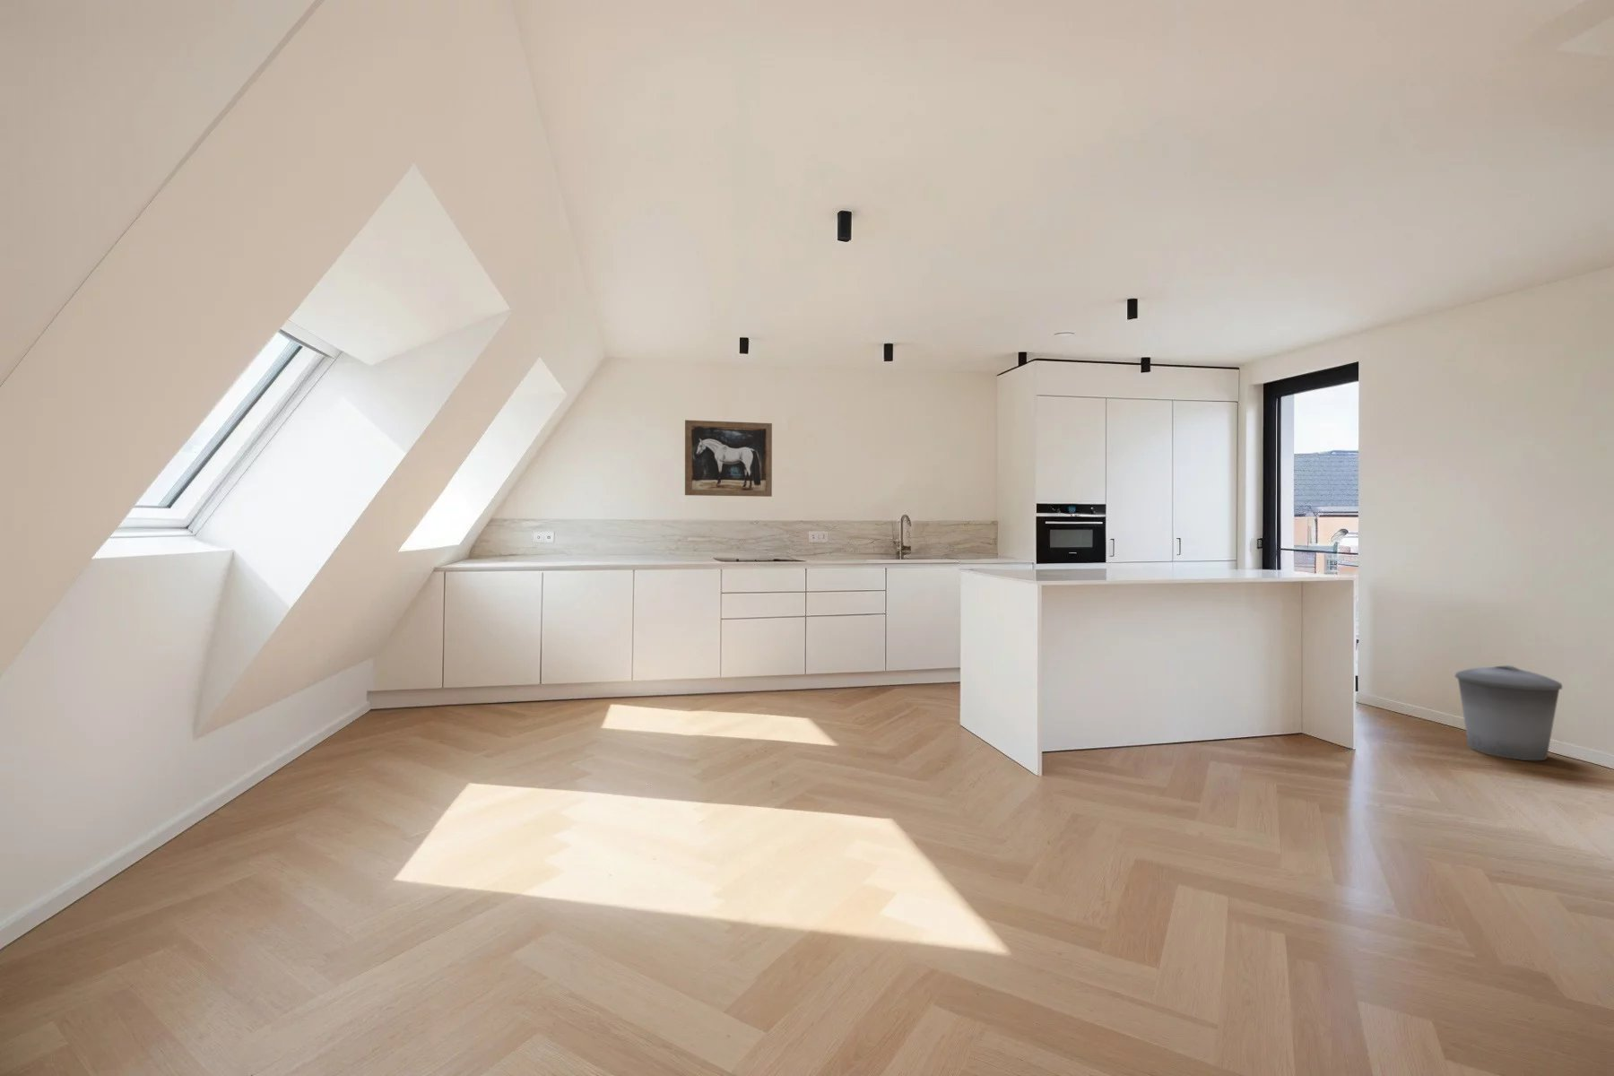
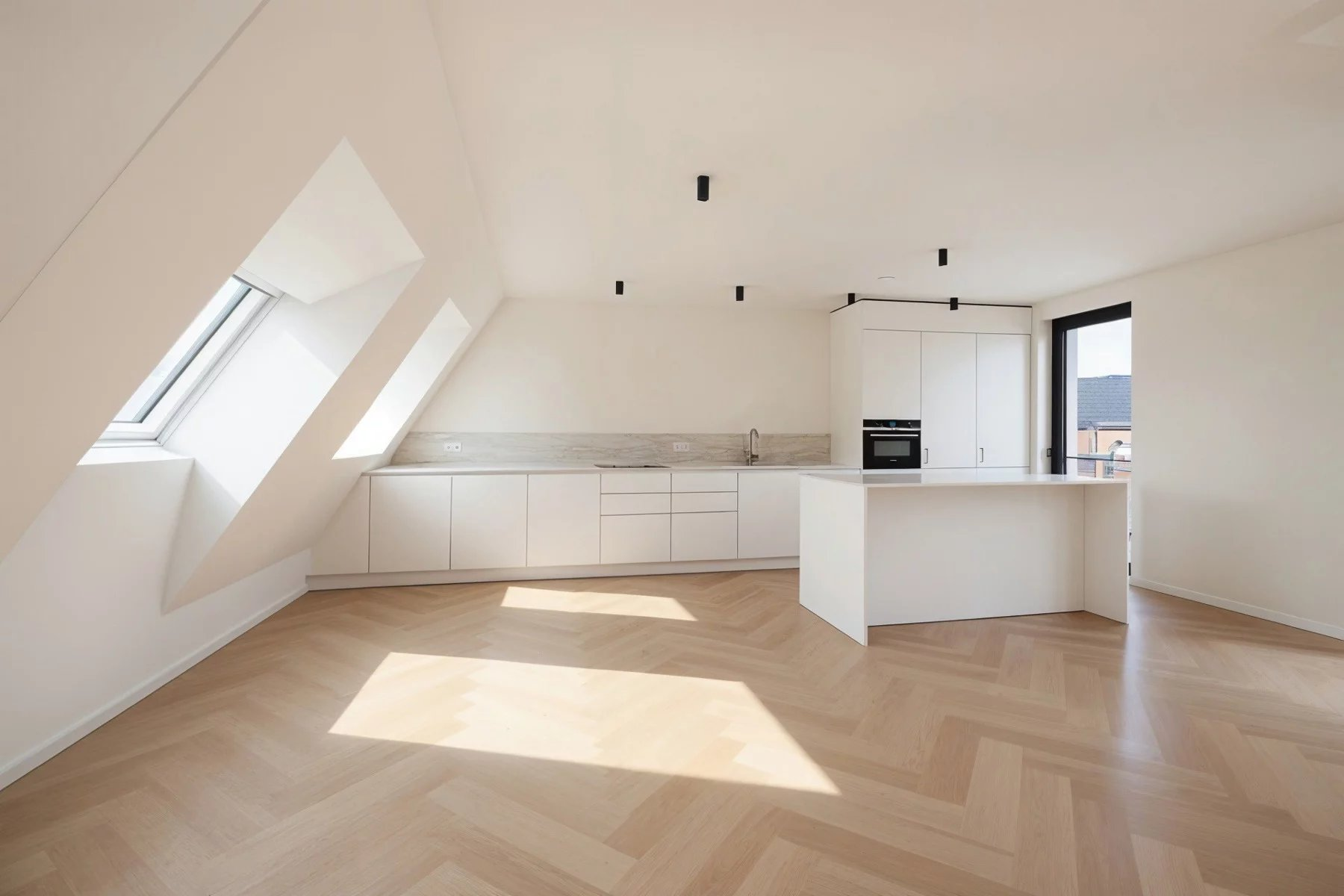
- trash can (1506, 709)
- wall art (728, 459)
